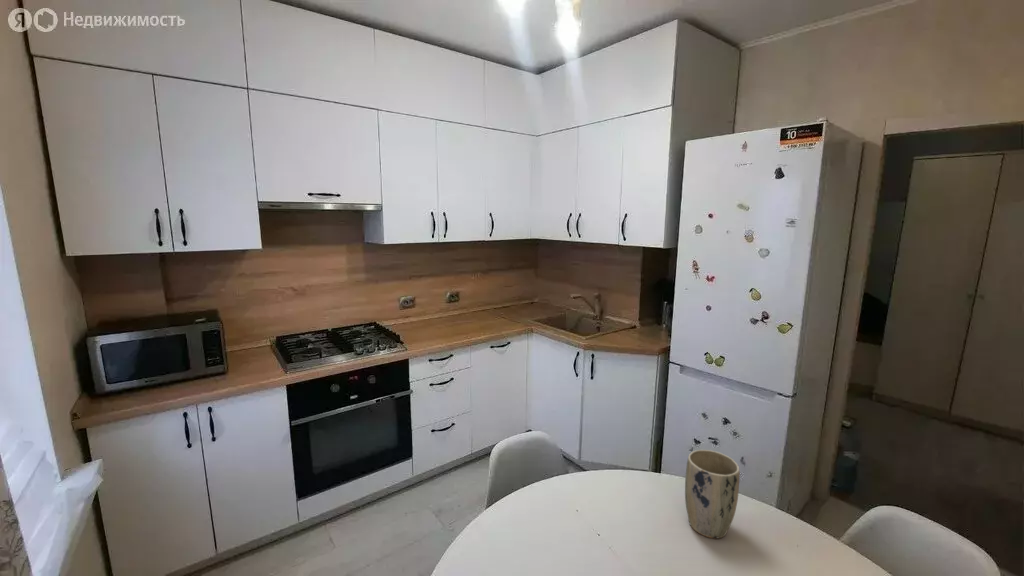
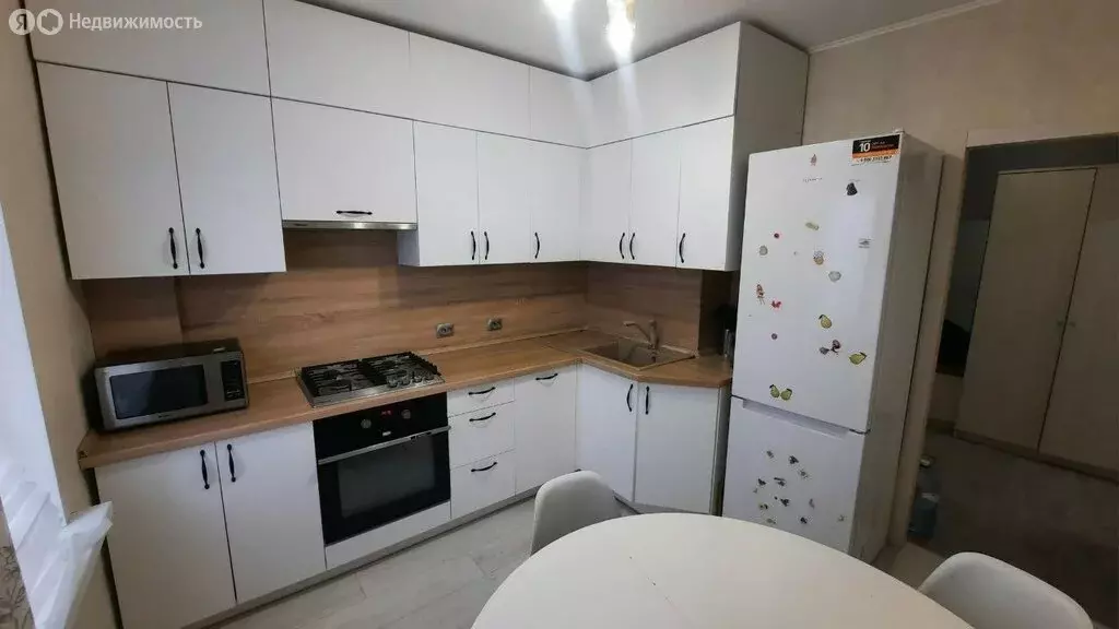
- plant pot (710, 494)
